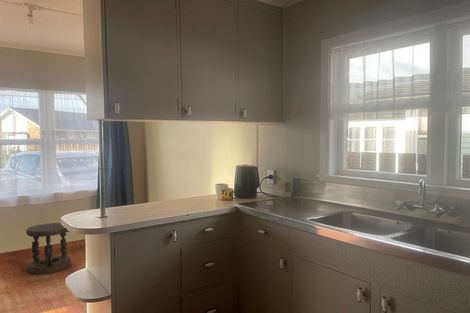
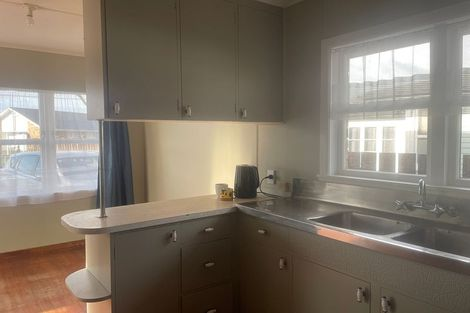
- stool (49, 246)
